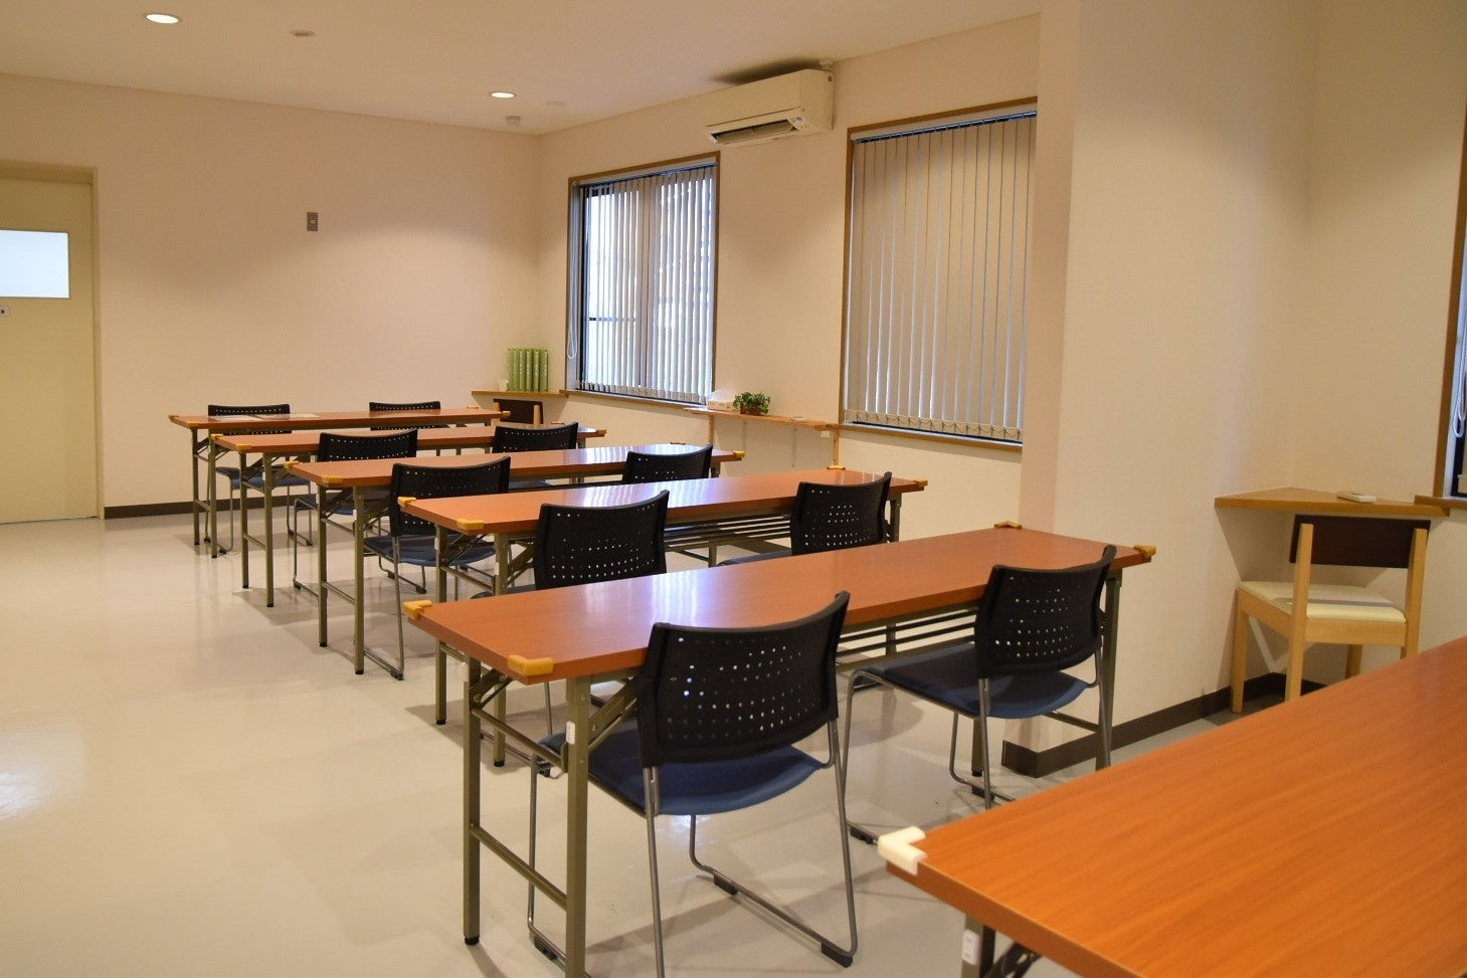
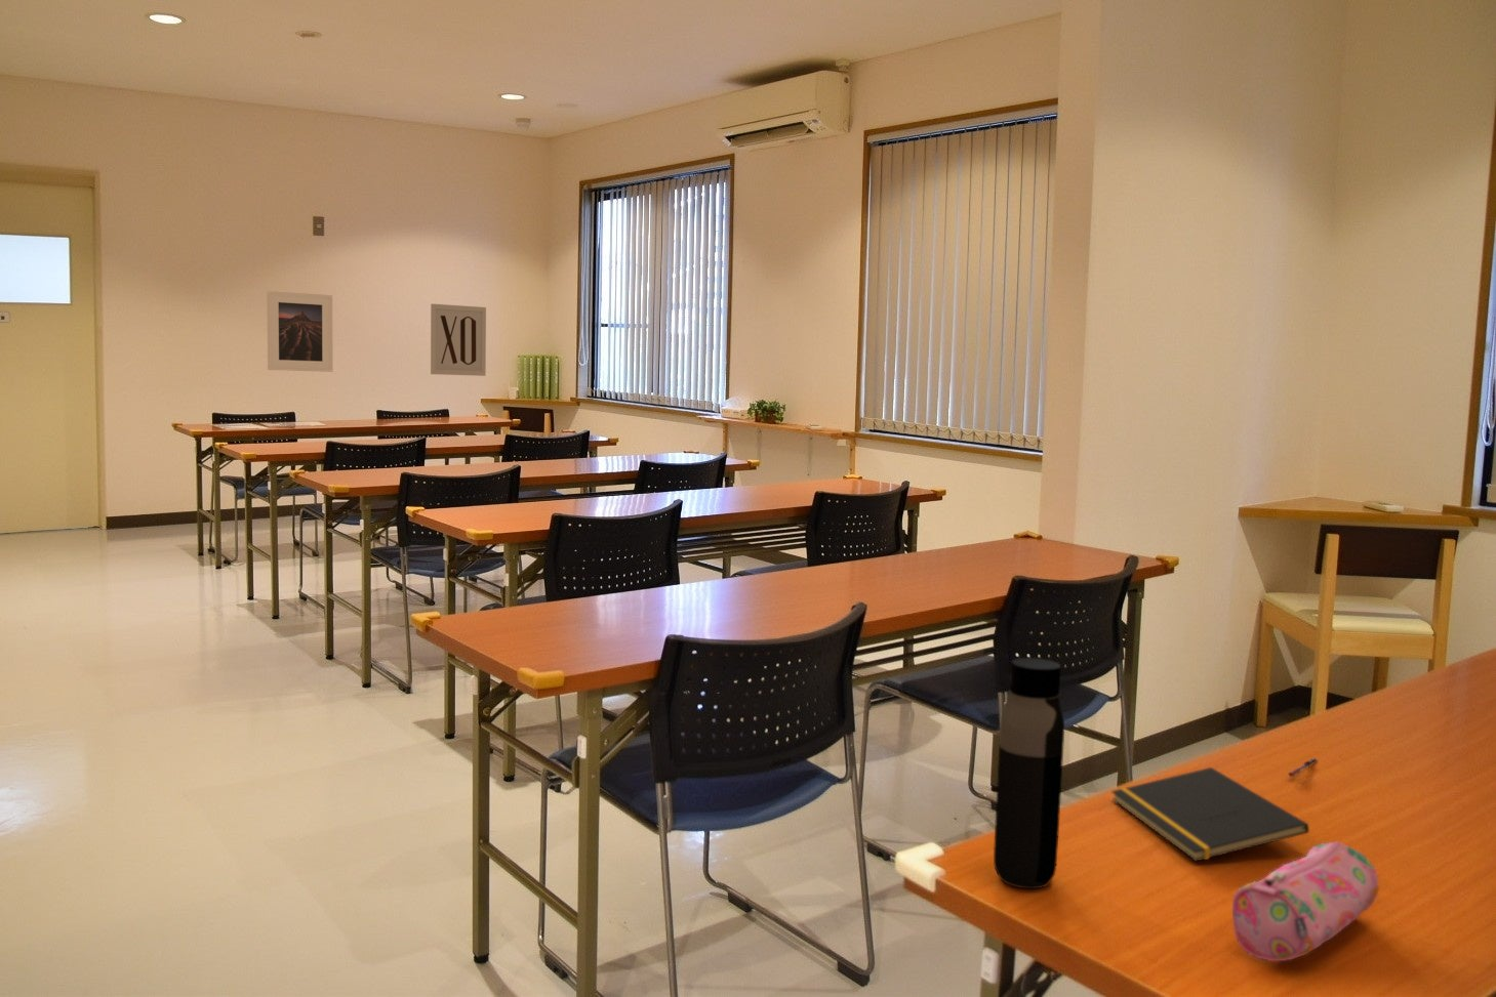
+ pen (1302, 766)
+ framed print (301, 332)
+ notepad (1203, 810)
+ wall art (459, 340)
+ pencil case (1306, 898)
+ water bottle (1030, 771)
